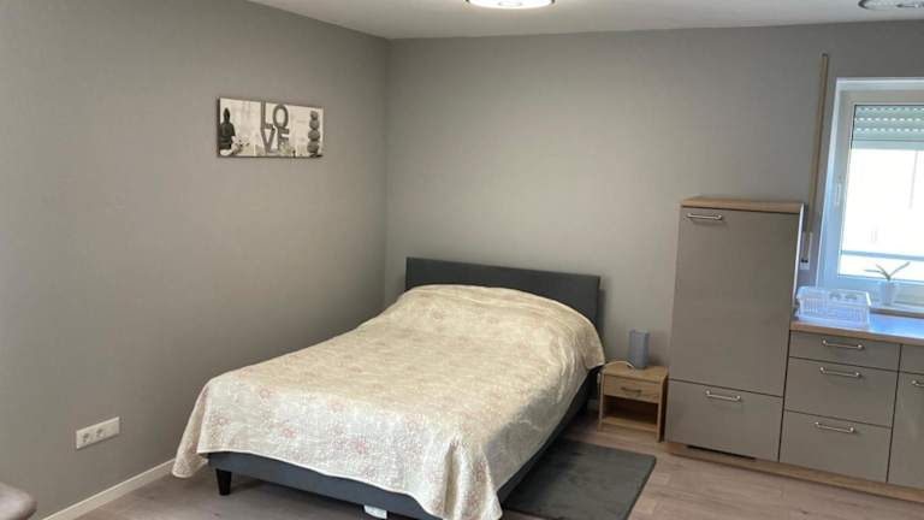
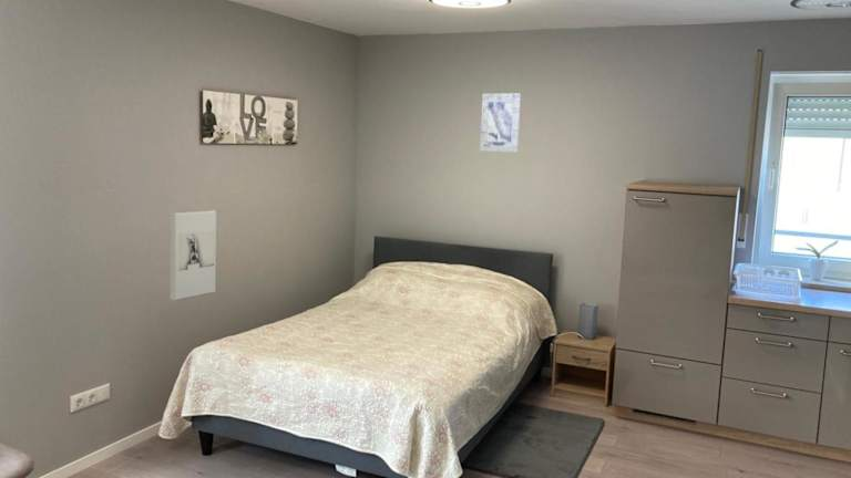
+ wall sculpture (193, 253)
+ wall art (500, 123)
